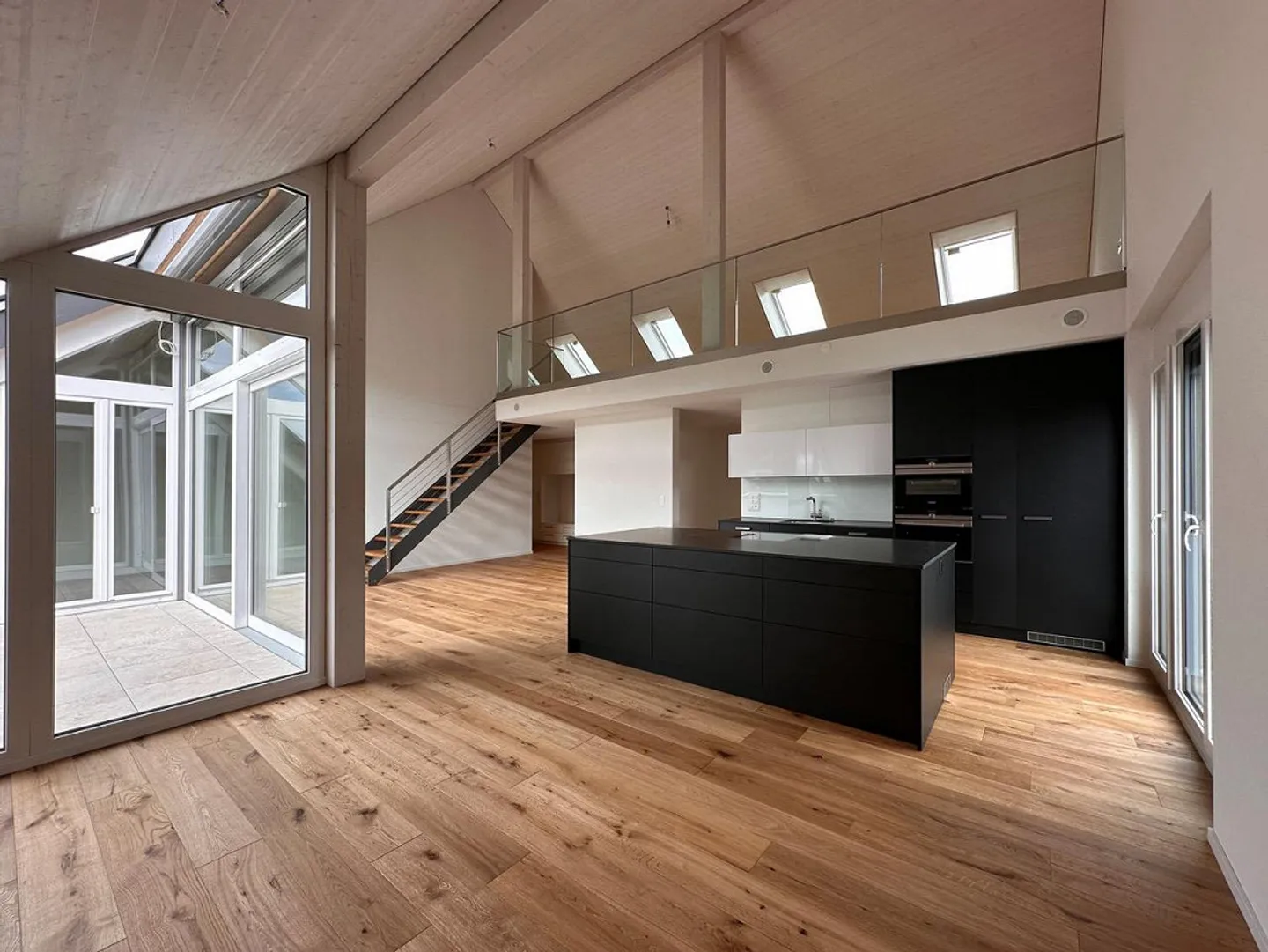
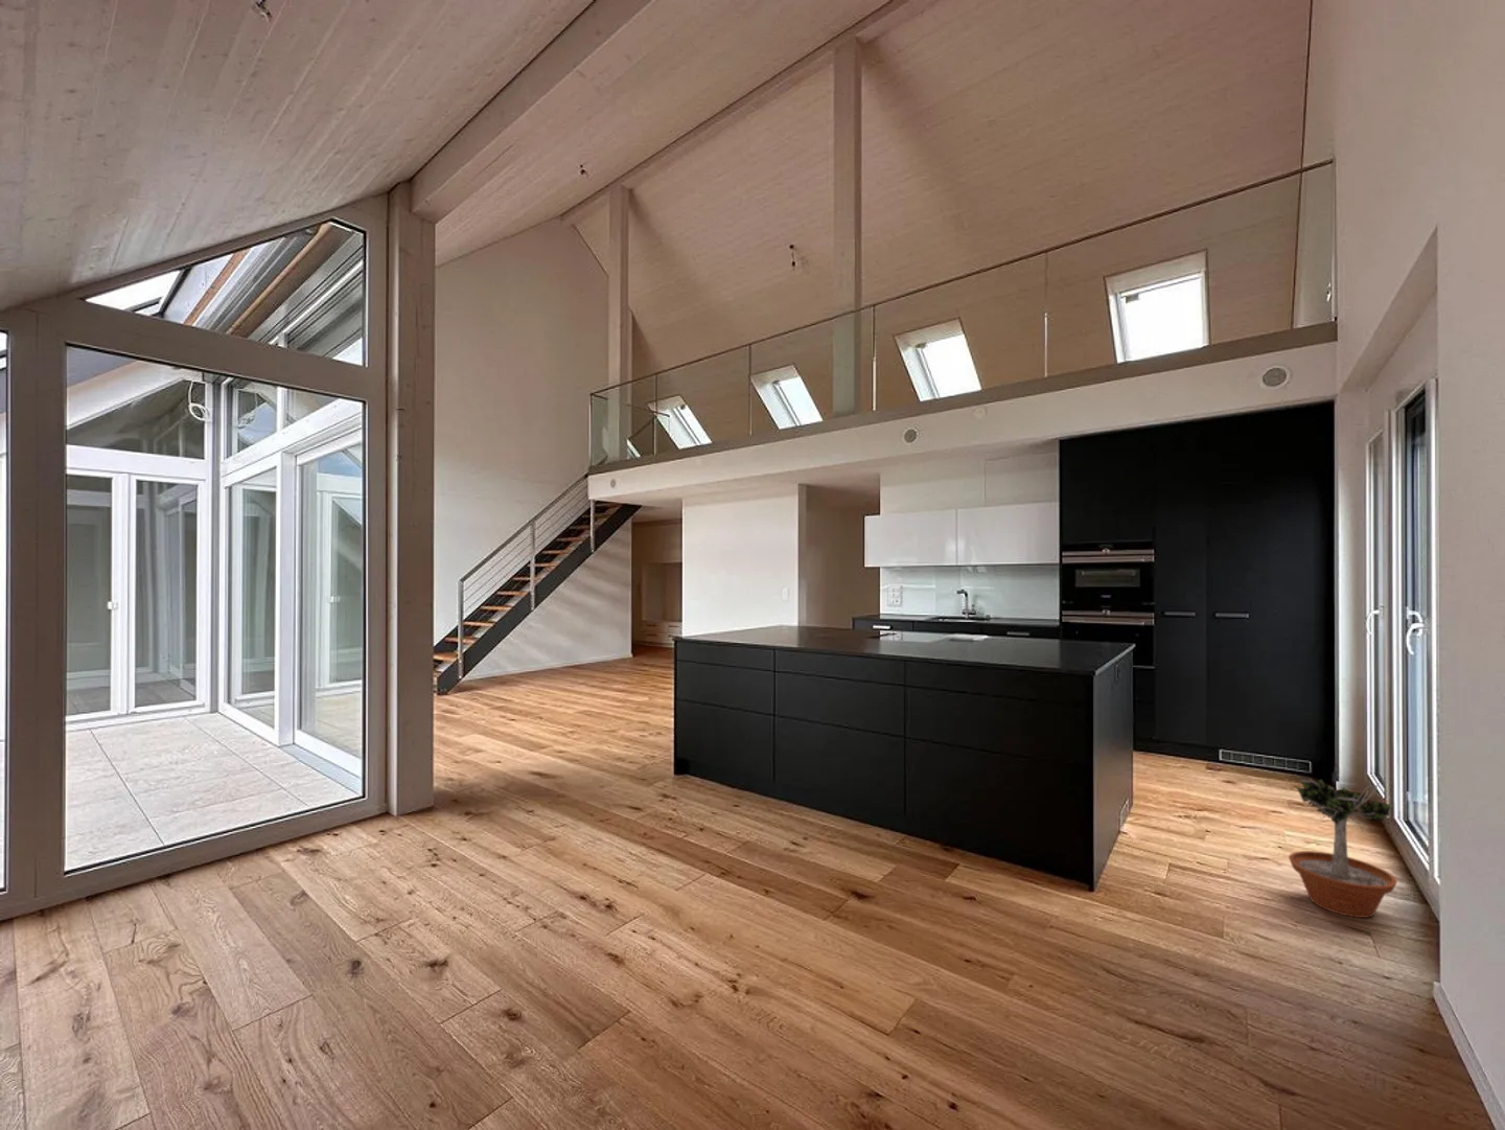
+ potted tree (1340, 838)
